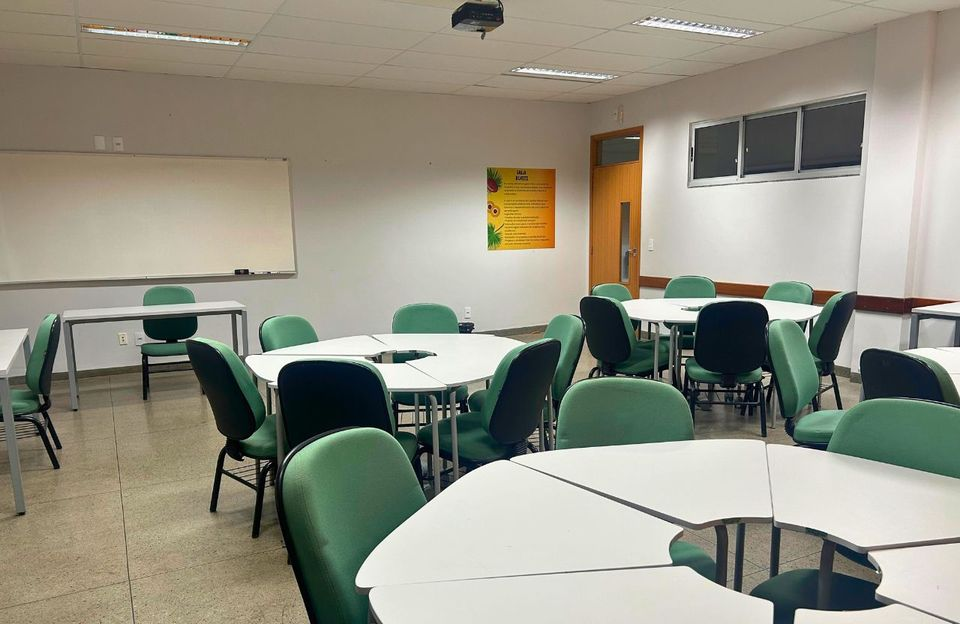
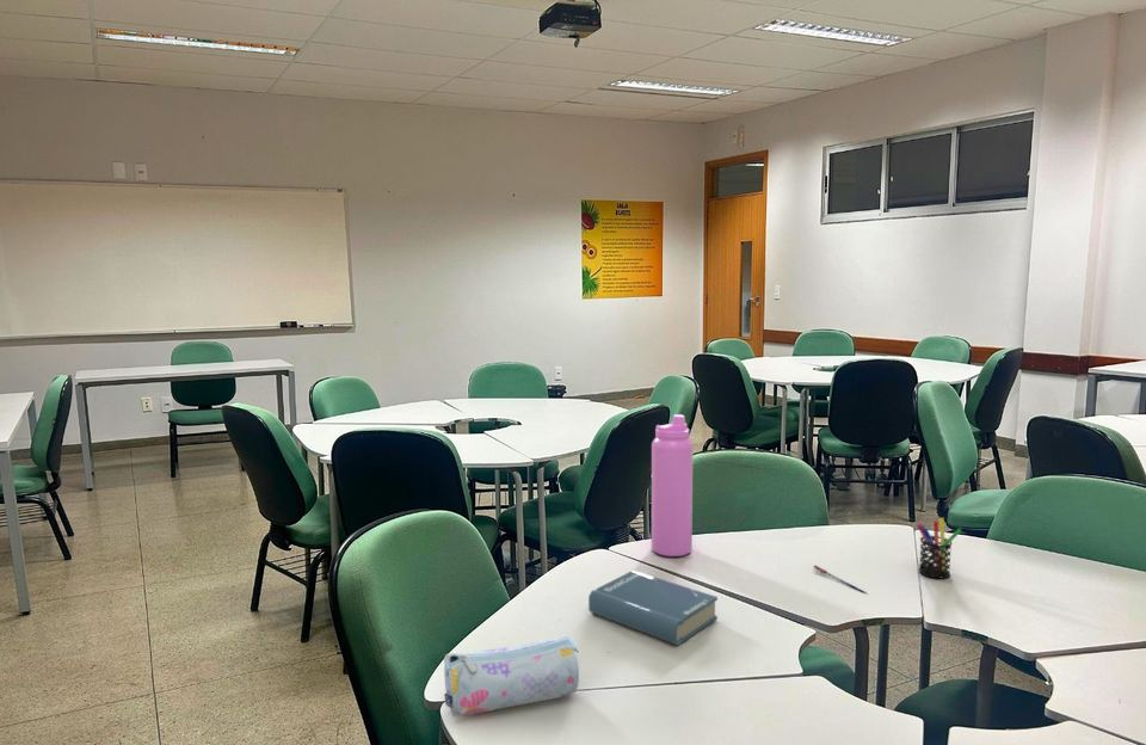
+ pencil case (510, 672)
+ hardback book (652, 605)
+ pen holder (938, 546)
+ pen (839, 579)
+ water bottle (671, 484)
